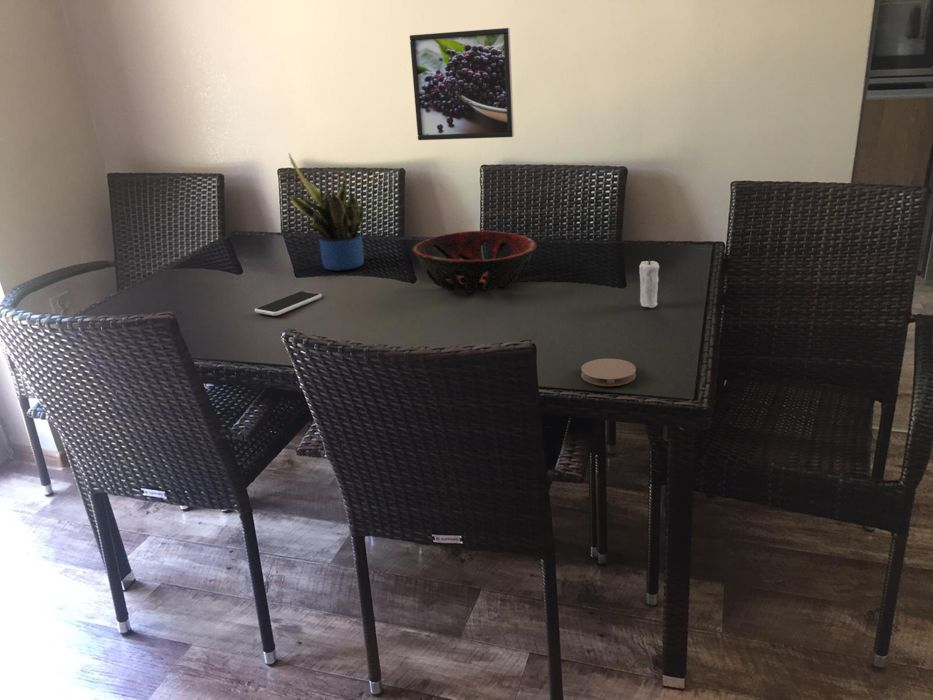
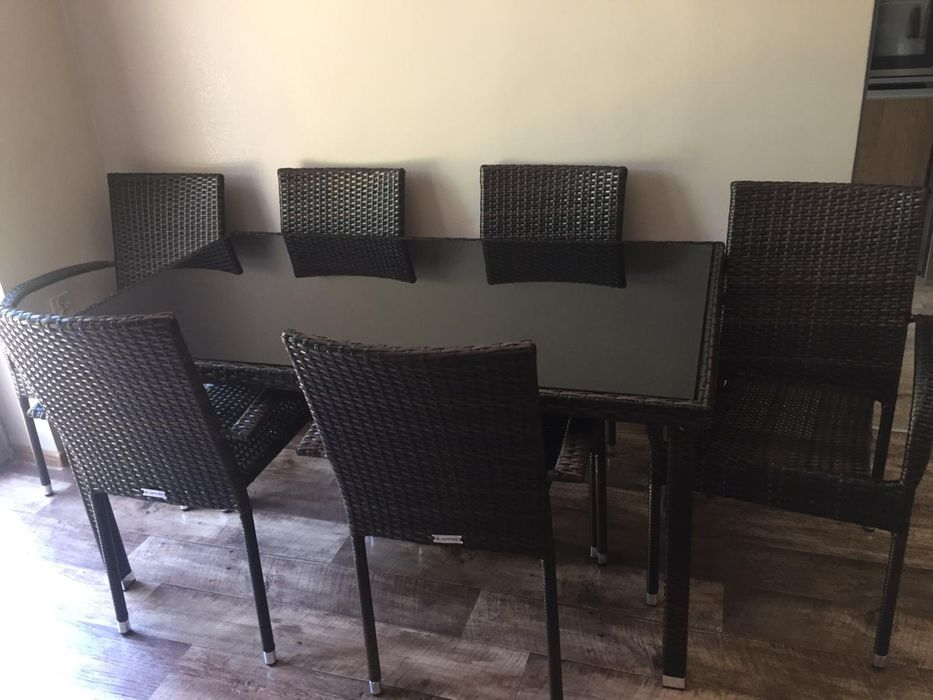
- decorative bowl (475, 263)
- coaster (608, 371)
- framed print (462, 86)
- candle (649, 279)
- potted plant (323, 211)
- smartphone (288, 302)
